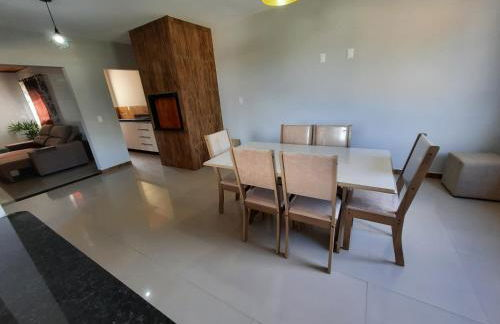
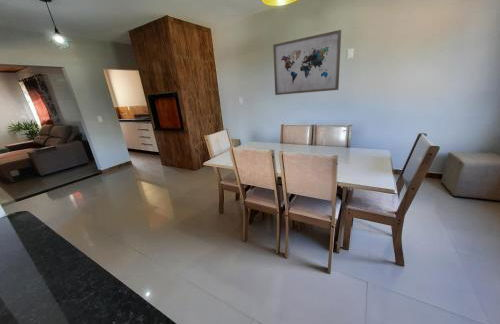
+ wall art (304, 66)
